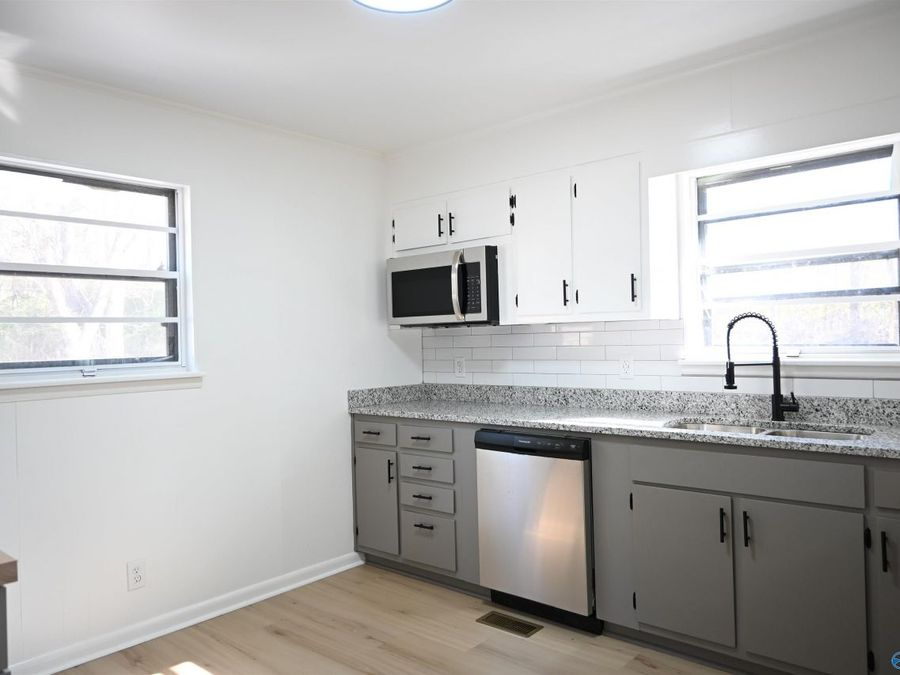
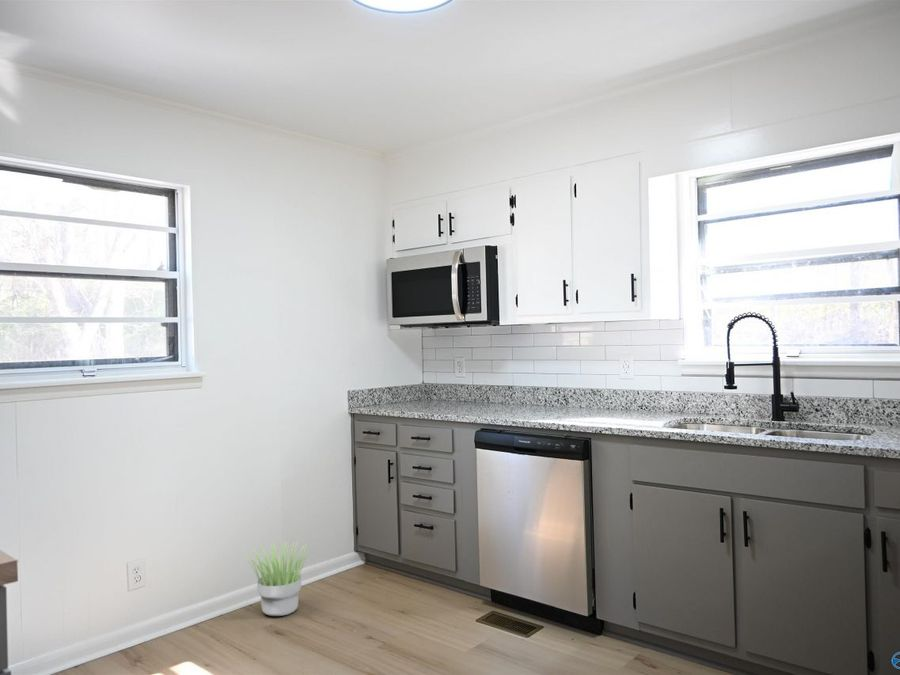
+ potted plant (279, 580)
